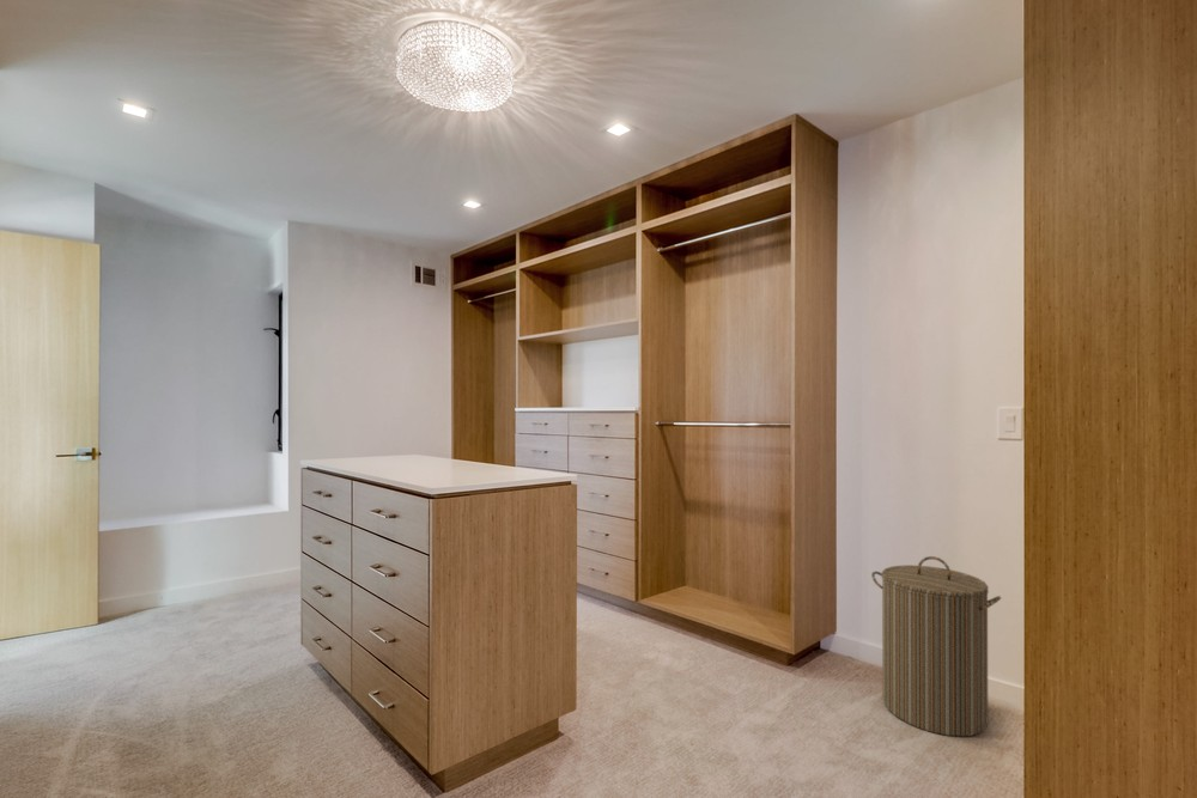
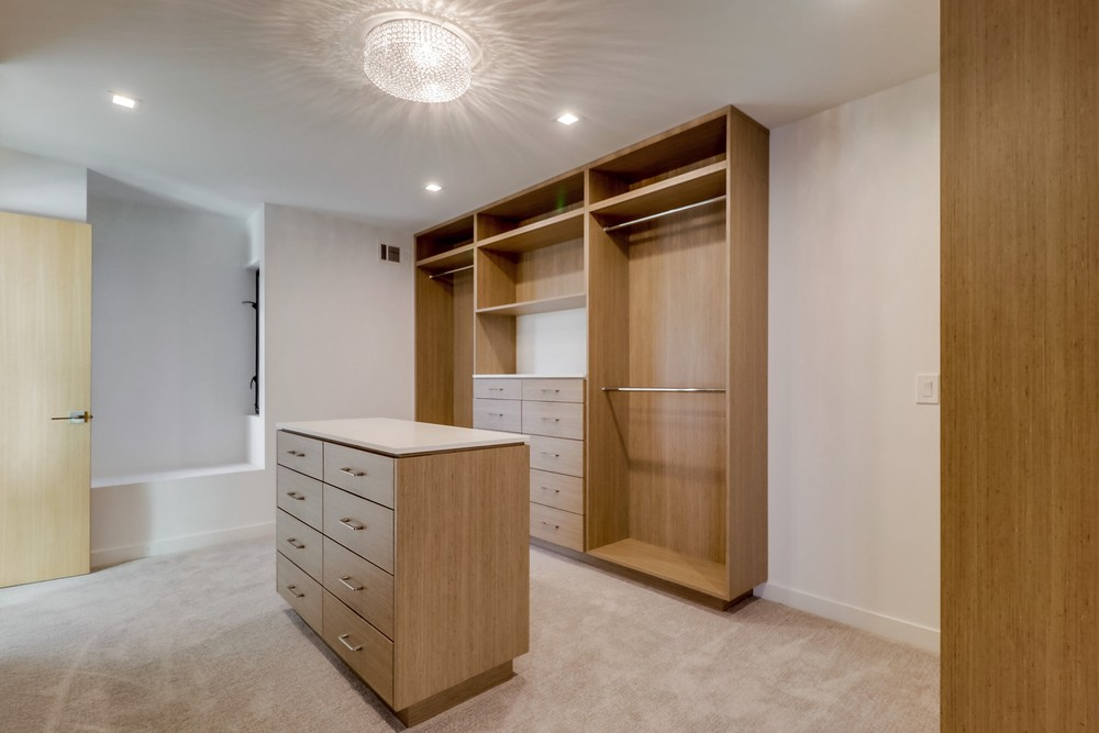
- laundry hamper (932, 633)
